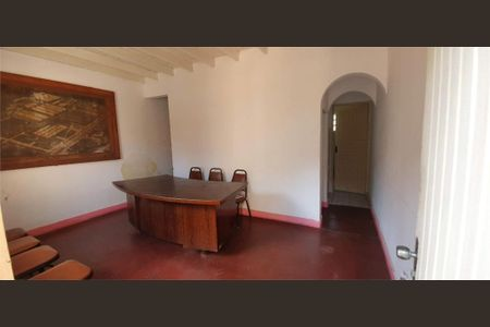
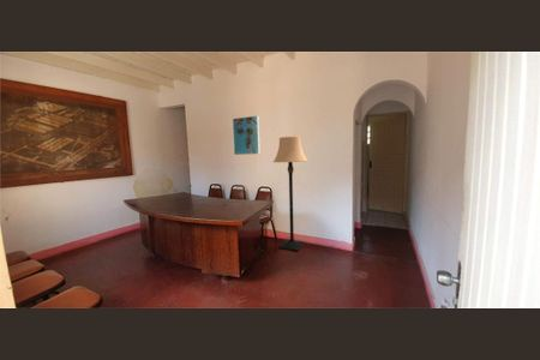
+ lamp (290, 192)
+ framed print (246, 136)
